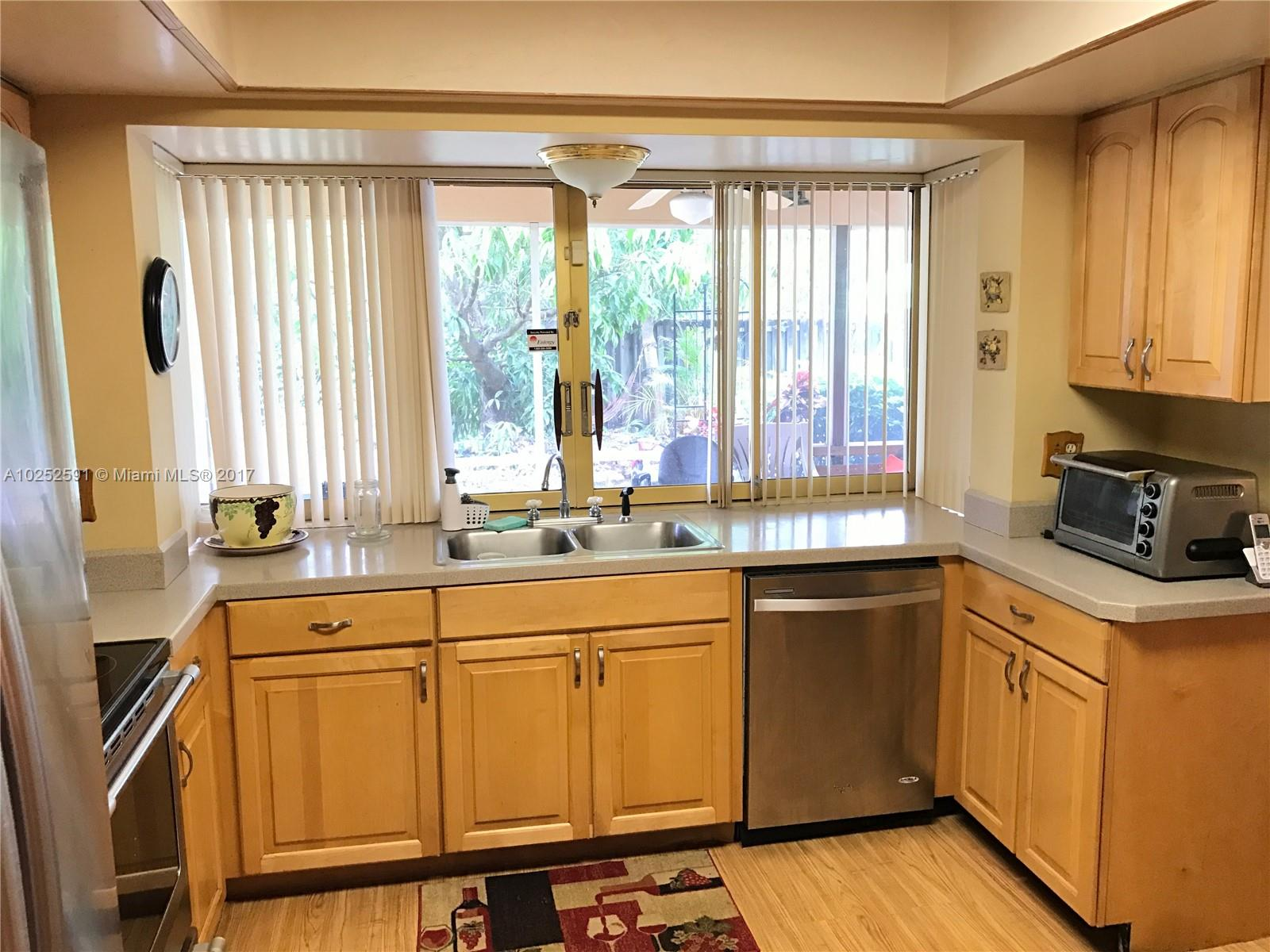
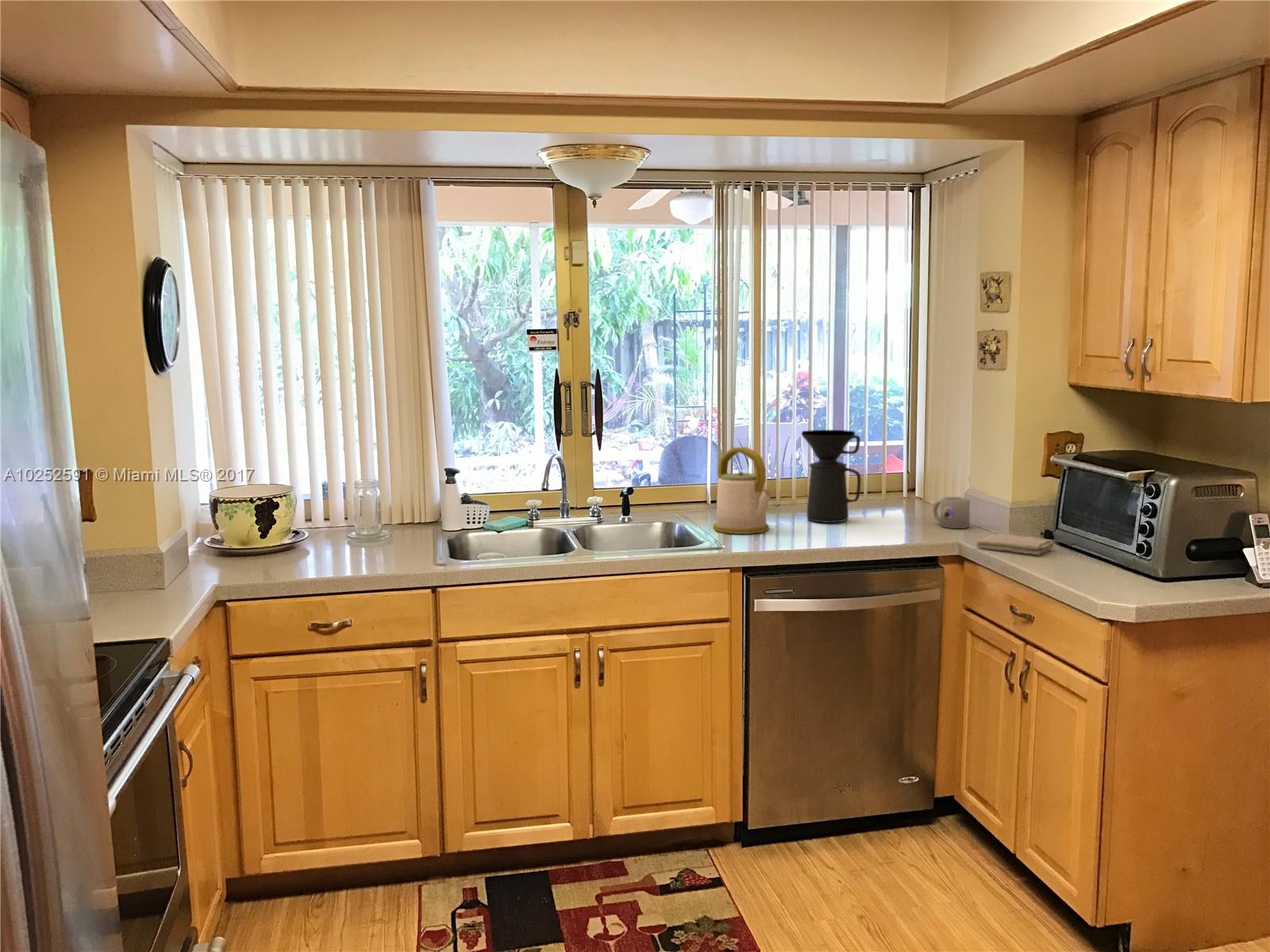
+ kettle (745, 488)
+ washcloth (1014, 543)
+ mug (949, 511)
+ coffee maker (827, 476)
